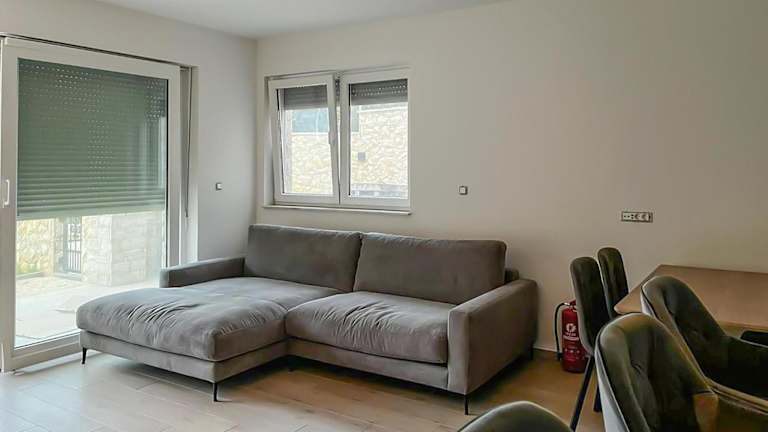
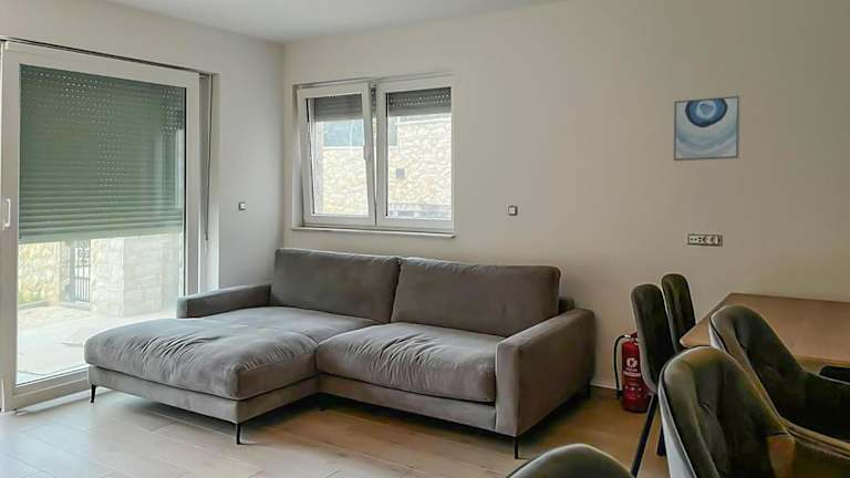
+ wall art (705, 128)
